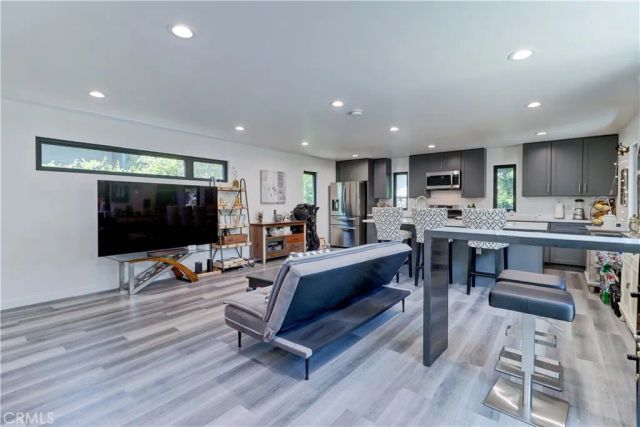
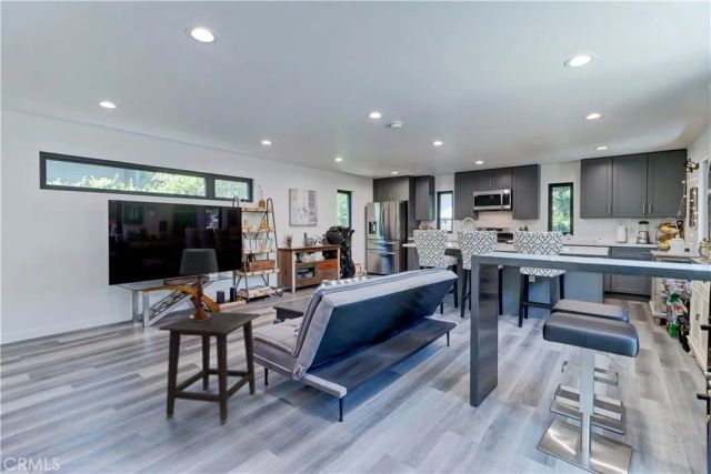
+ table lamp (199, 283)
+ side table (209, 362)
